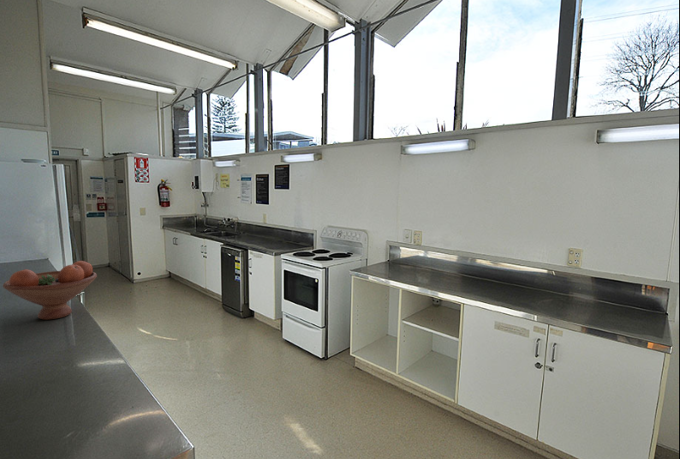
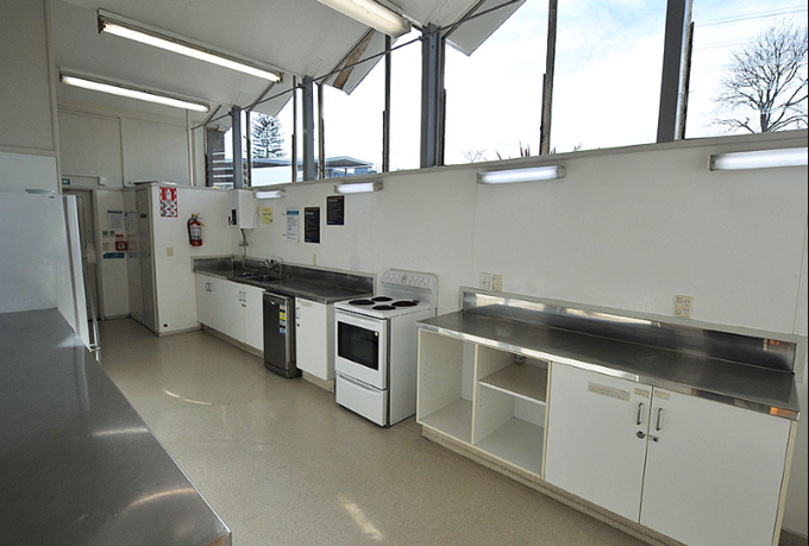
- fruit bowl (53, 289)
